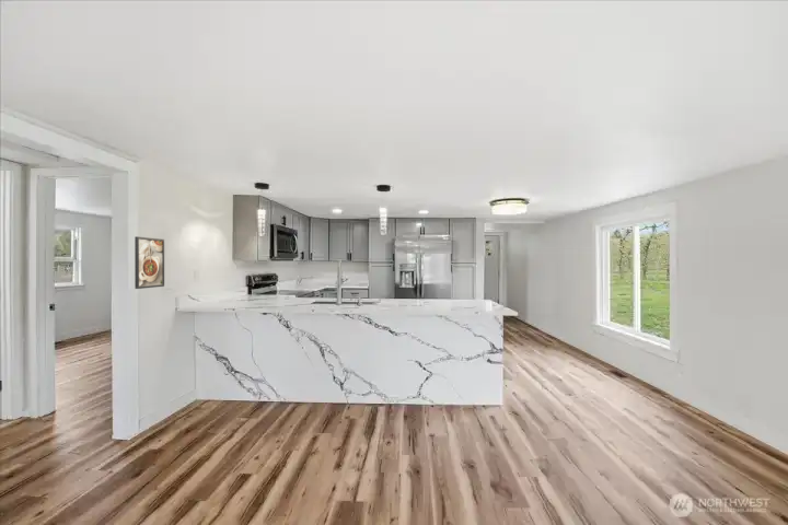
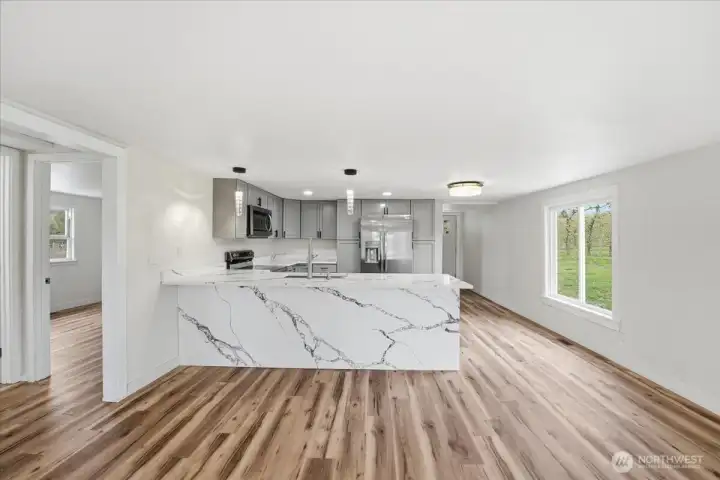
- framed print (150, 262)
